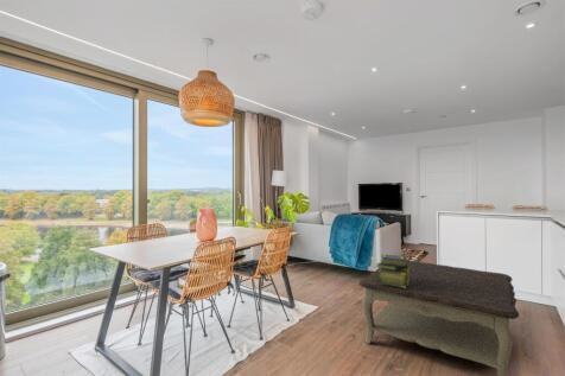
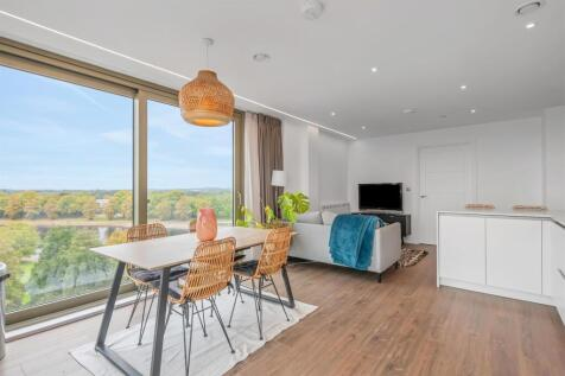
- coffee table (437, 306)
- stack of books (393, 268)
